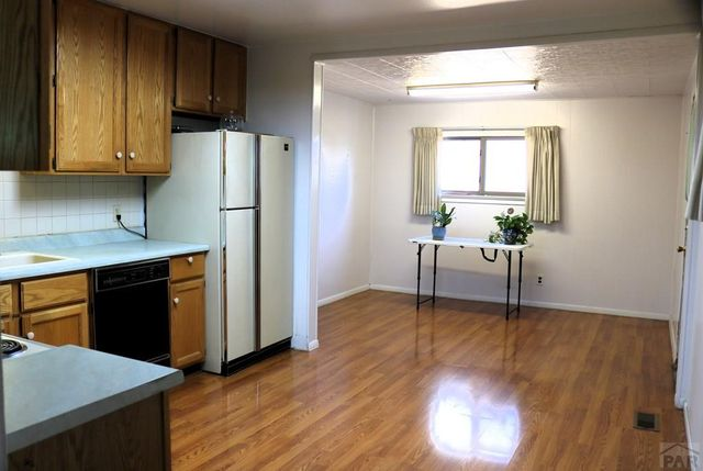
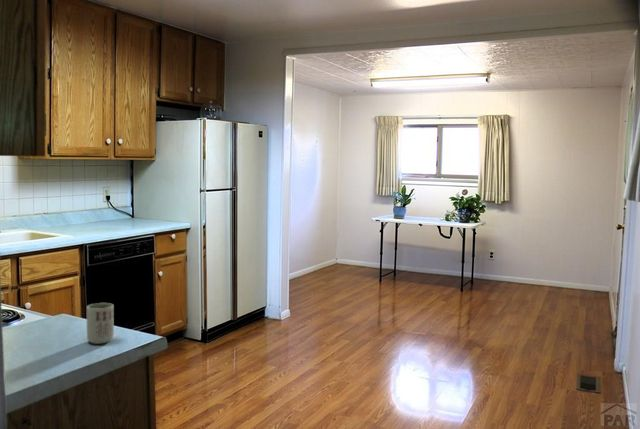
+ cup (100, 323)
